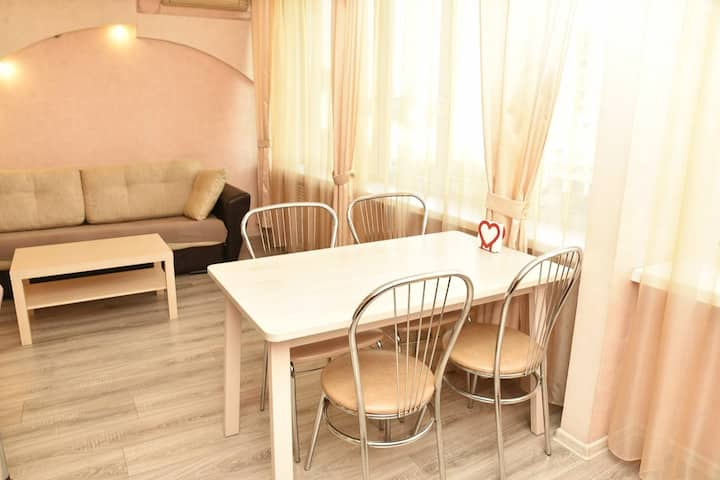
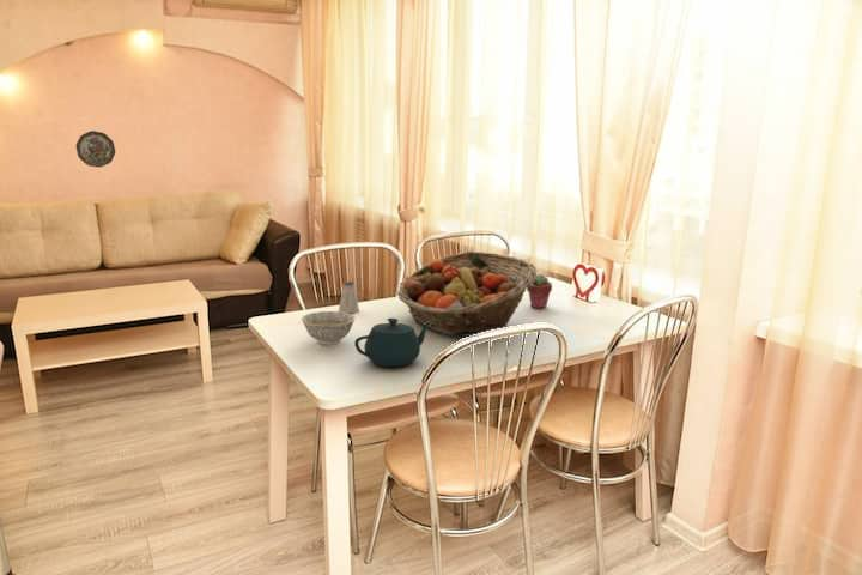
+ decorative plate (95, 149)
+ potted succulent (539, 290)
+ saltshaker (348, 296)
+ teapot (394, 339)
+ fruit basket (465, 291)
+ bowl (328, 329)
